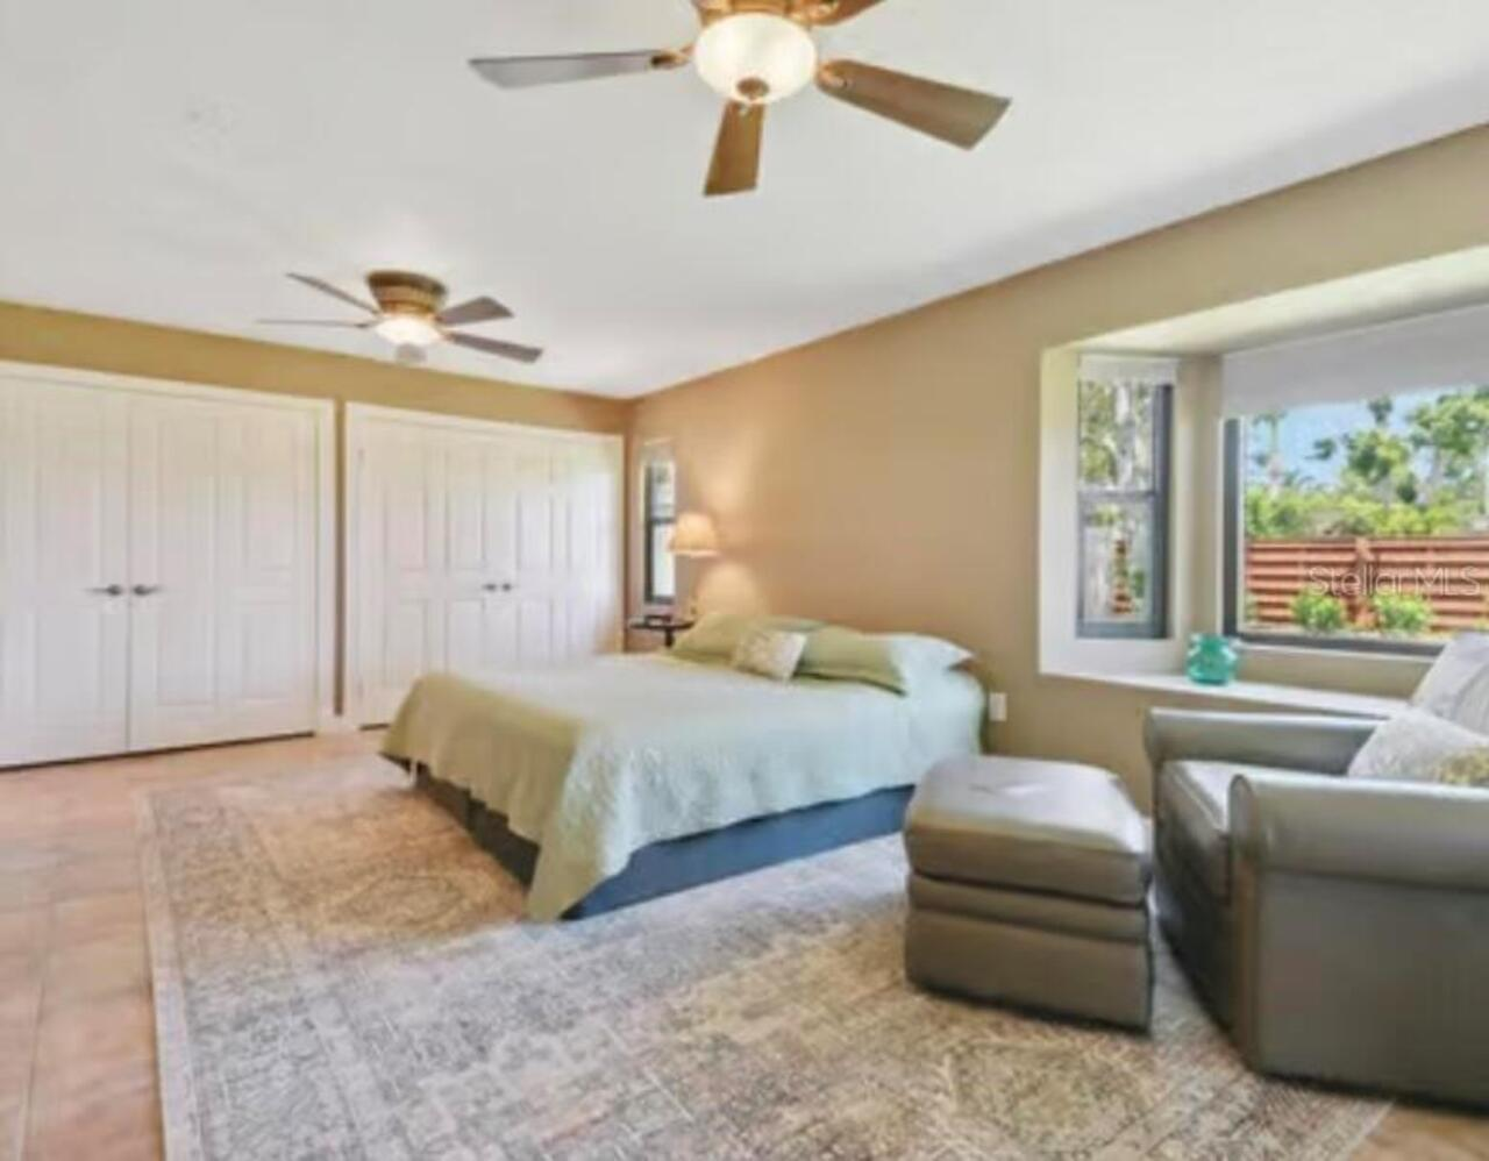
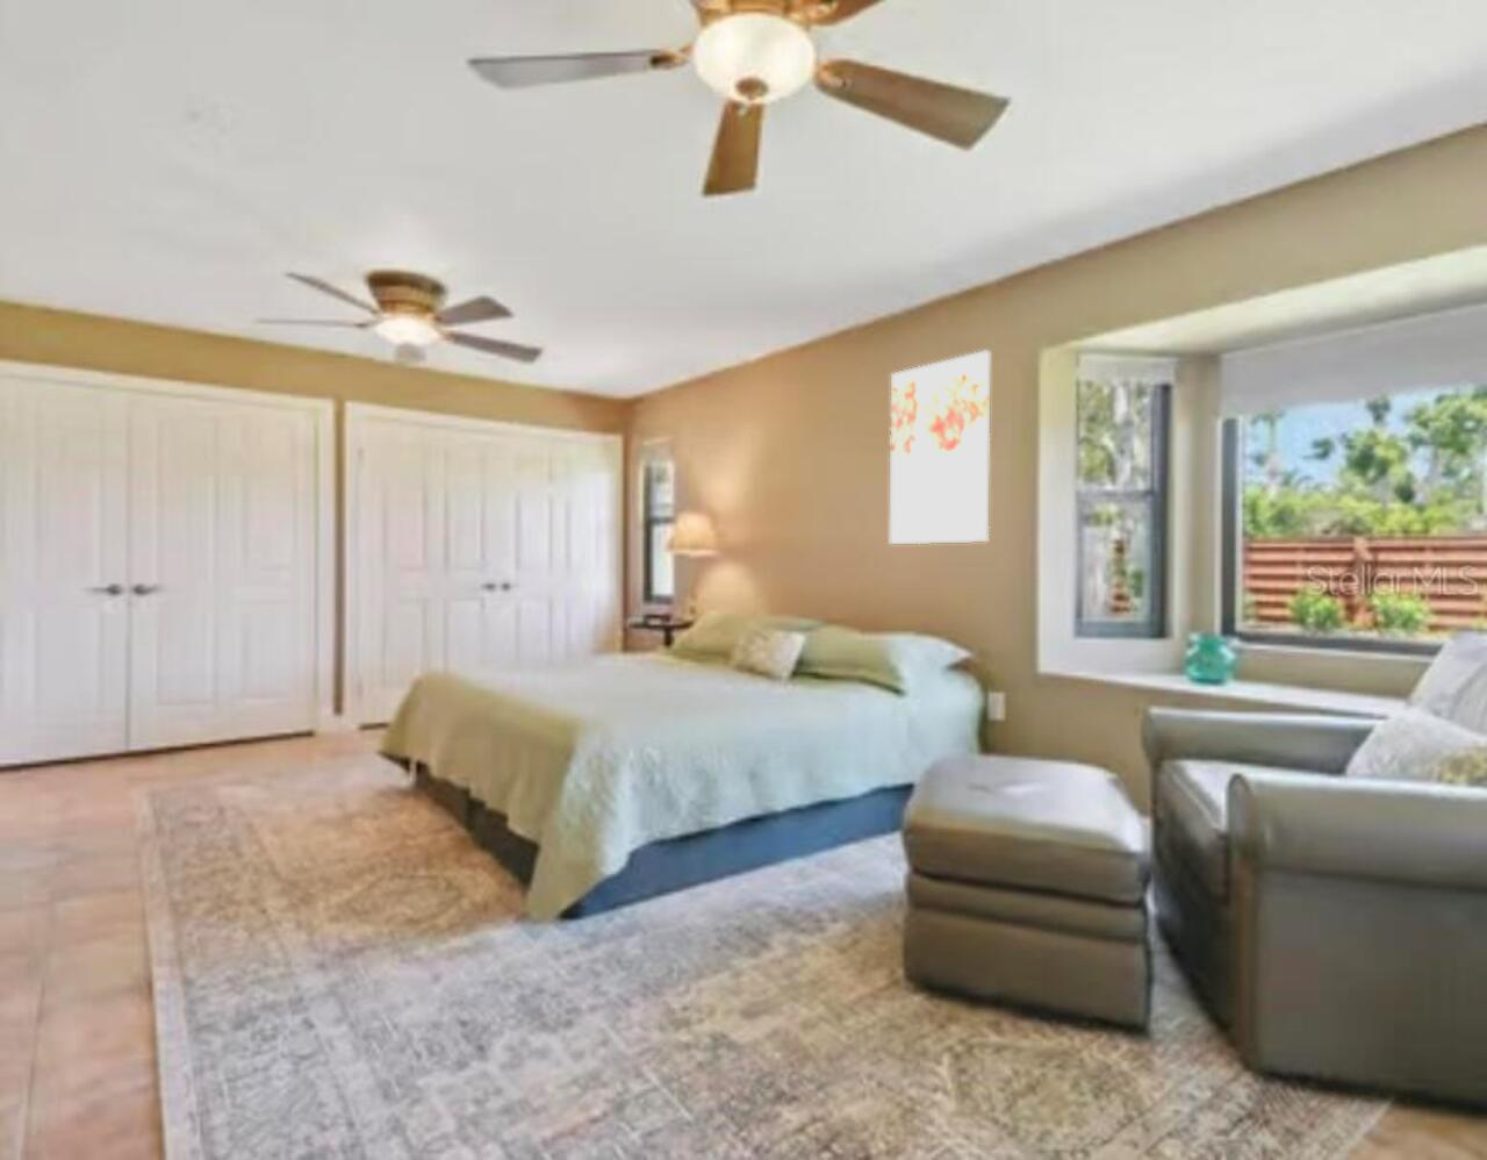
+ wall art (937, 453)
